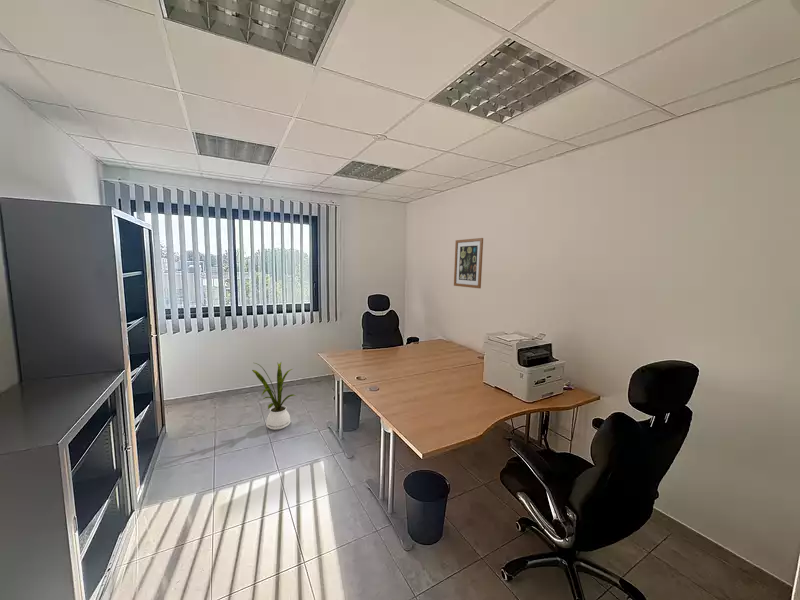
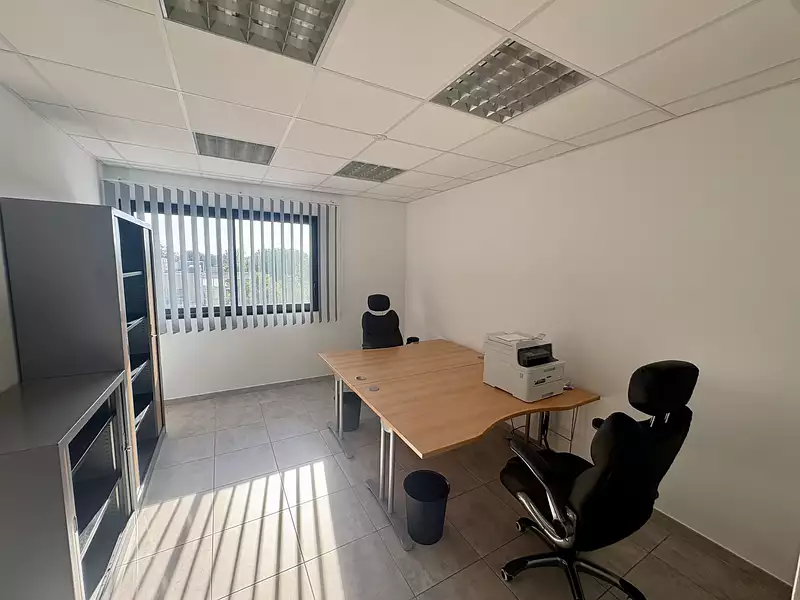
- house plant (274, 391)
- wall art (467, 263)
